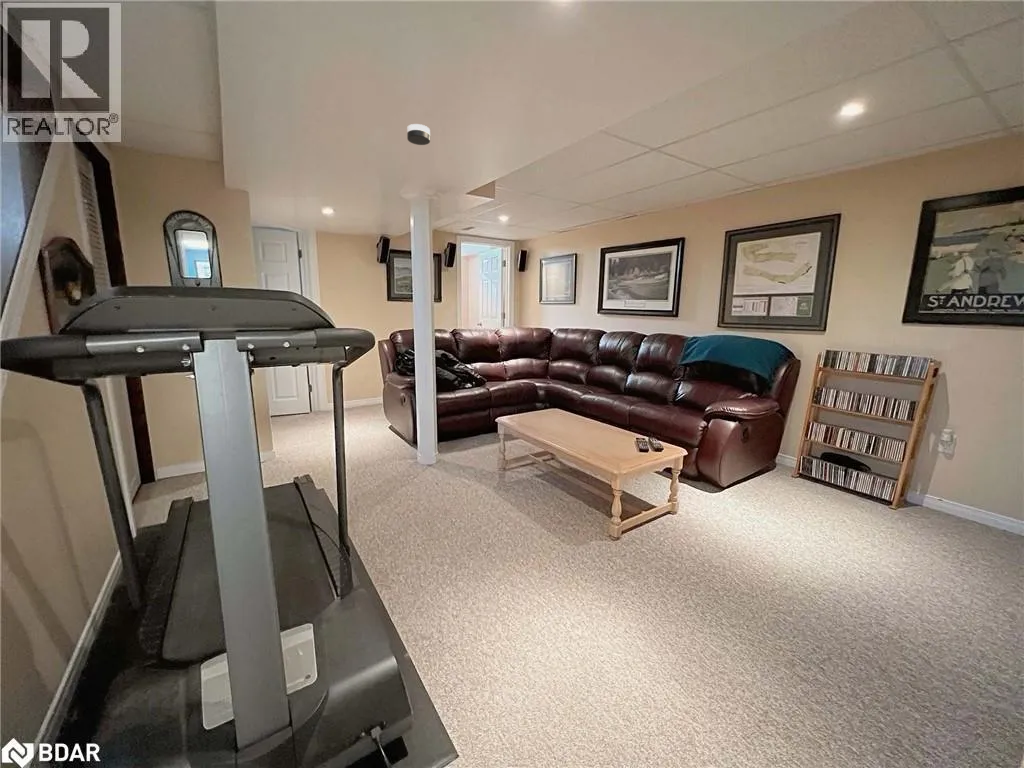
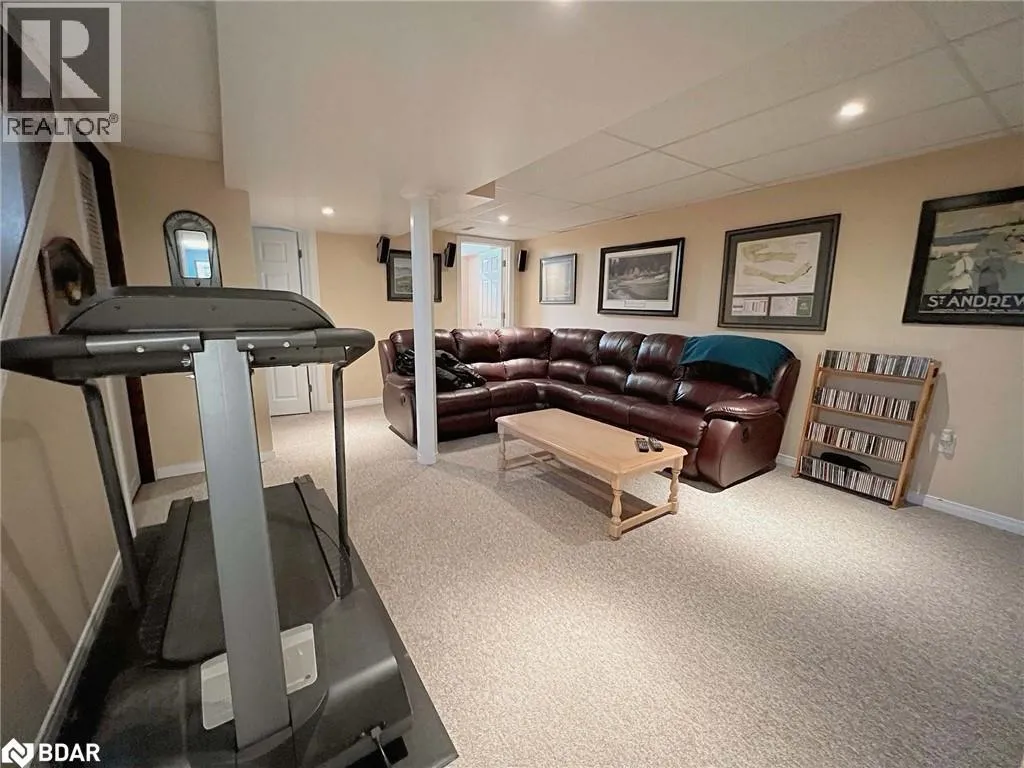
- smoke detector (418, 134)
